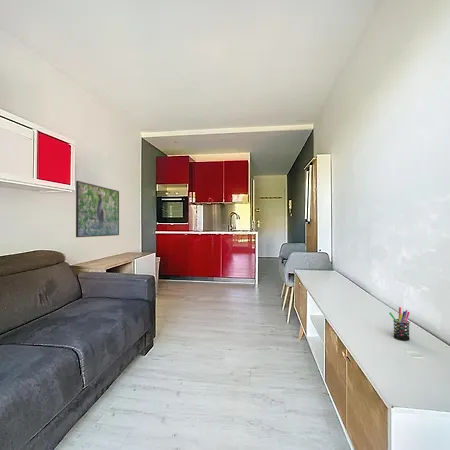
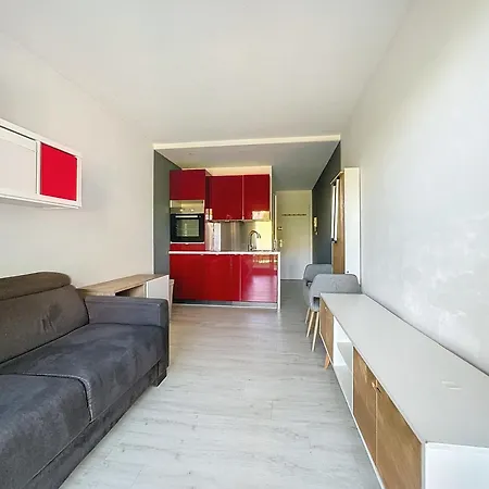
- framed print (100, 211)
- pen holder (399, 322)
